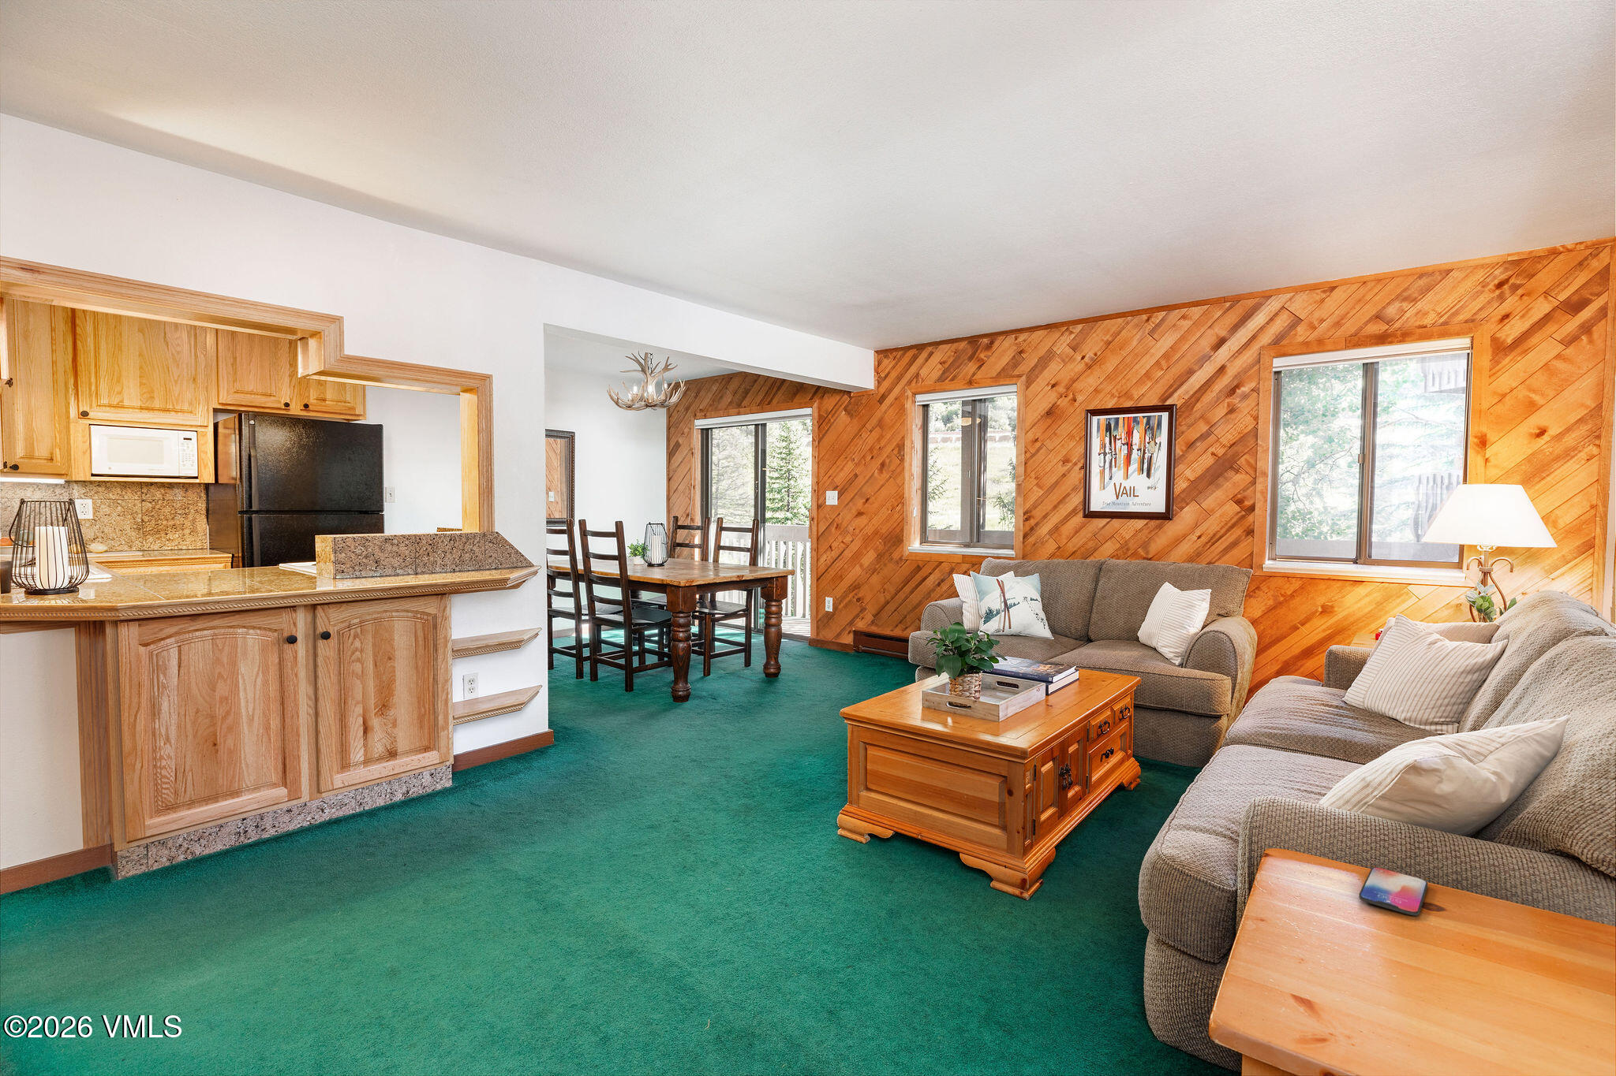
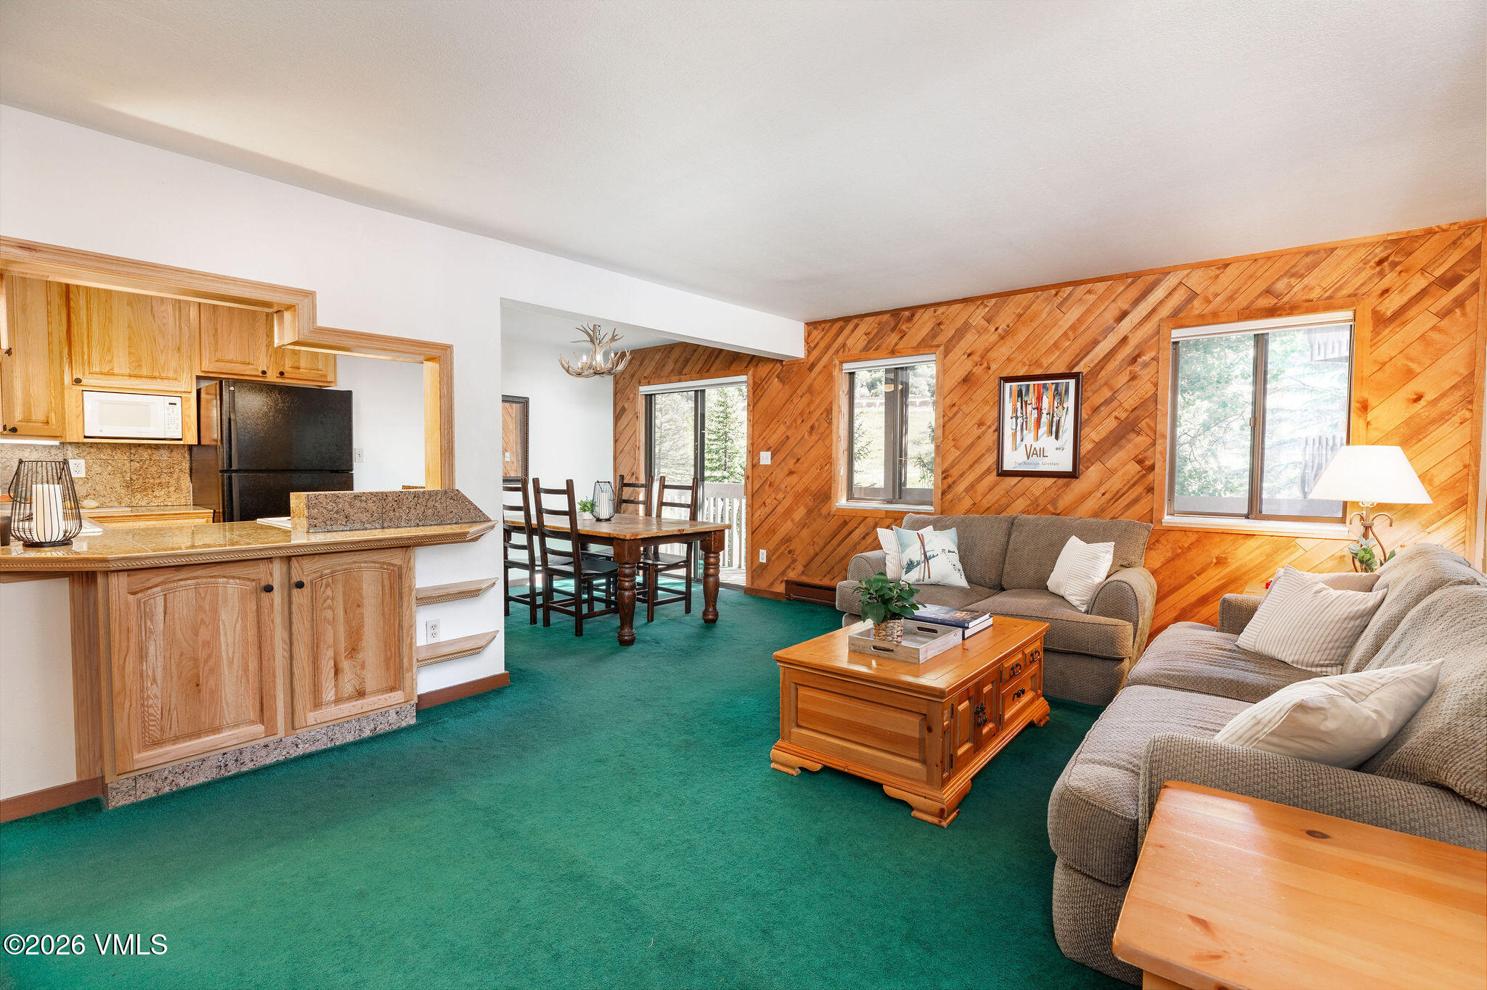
- smartphone (1394, 889)
